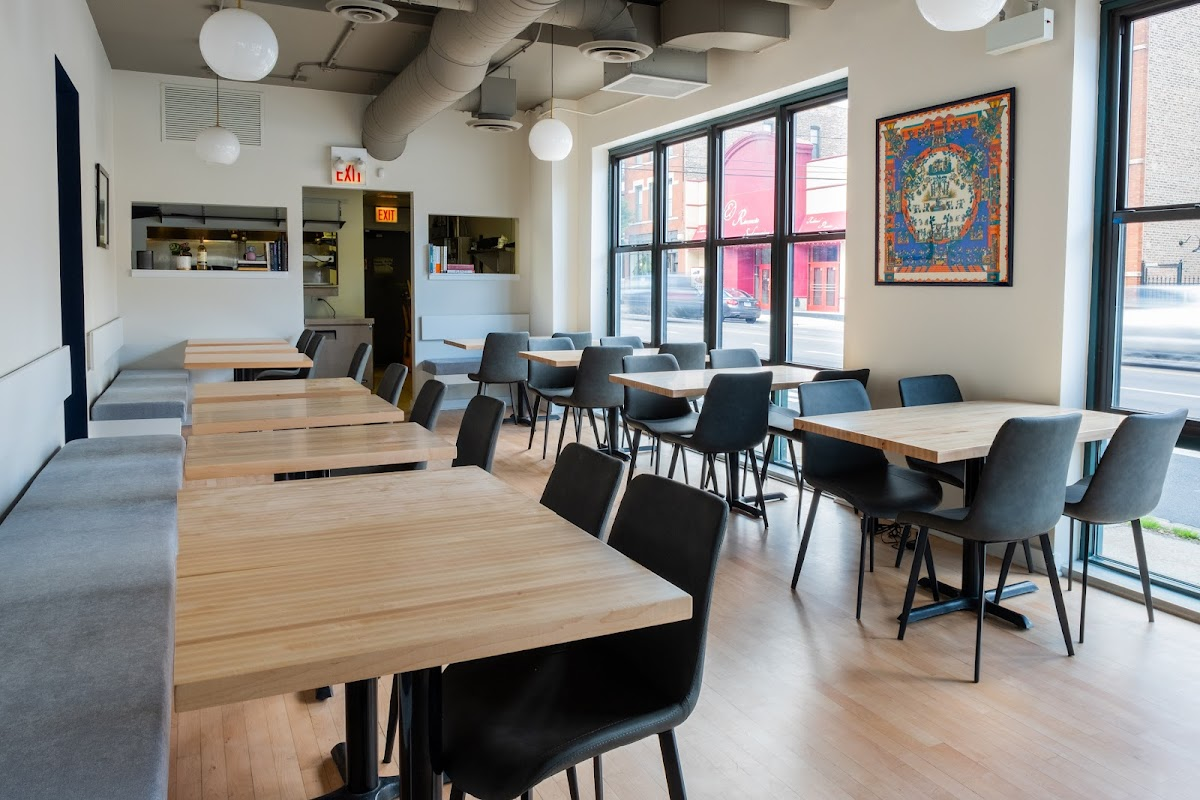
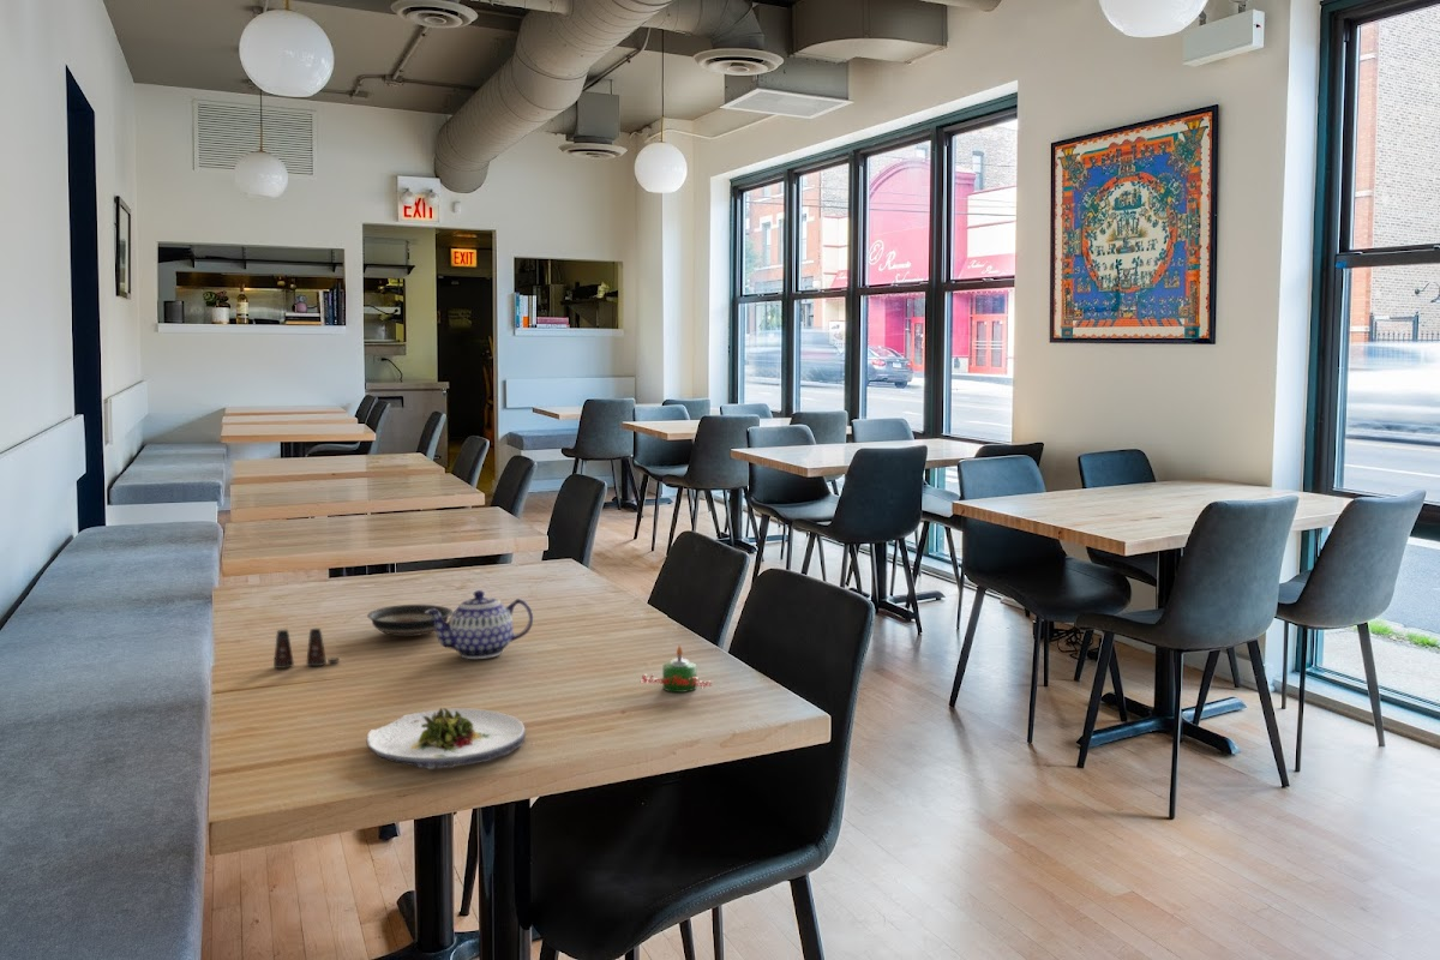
+ saucer (410, 622)
+ salt shaker (308, 647)
+ candle (673, 670)
+ salad plate (449, 726)
+ teapot (480, 622)
